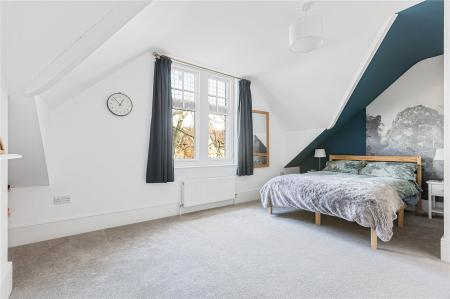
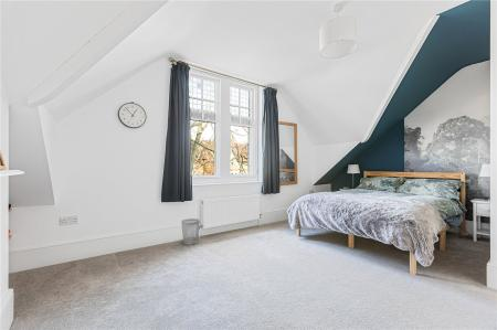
+ wastebasket (190, 232)
